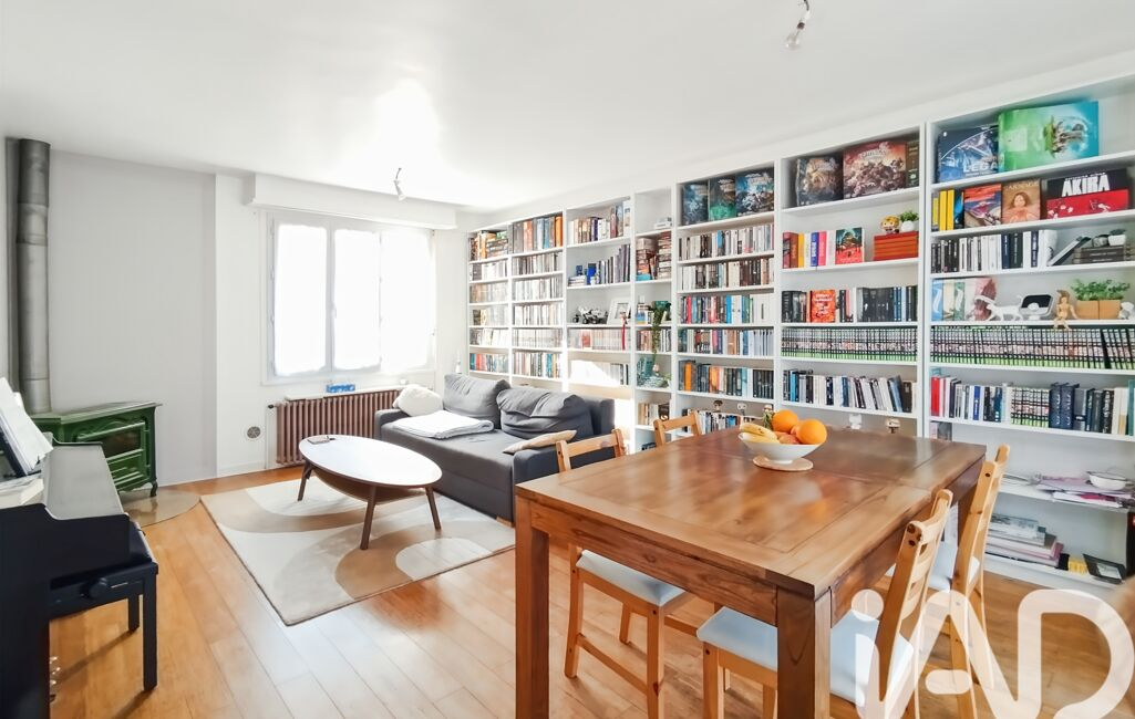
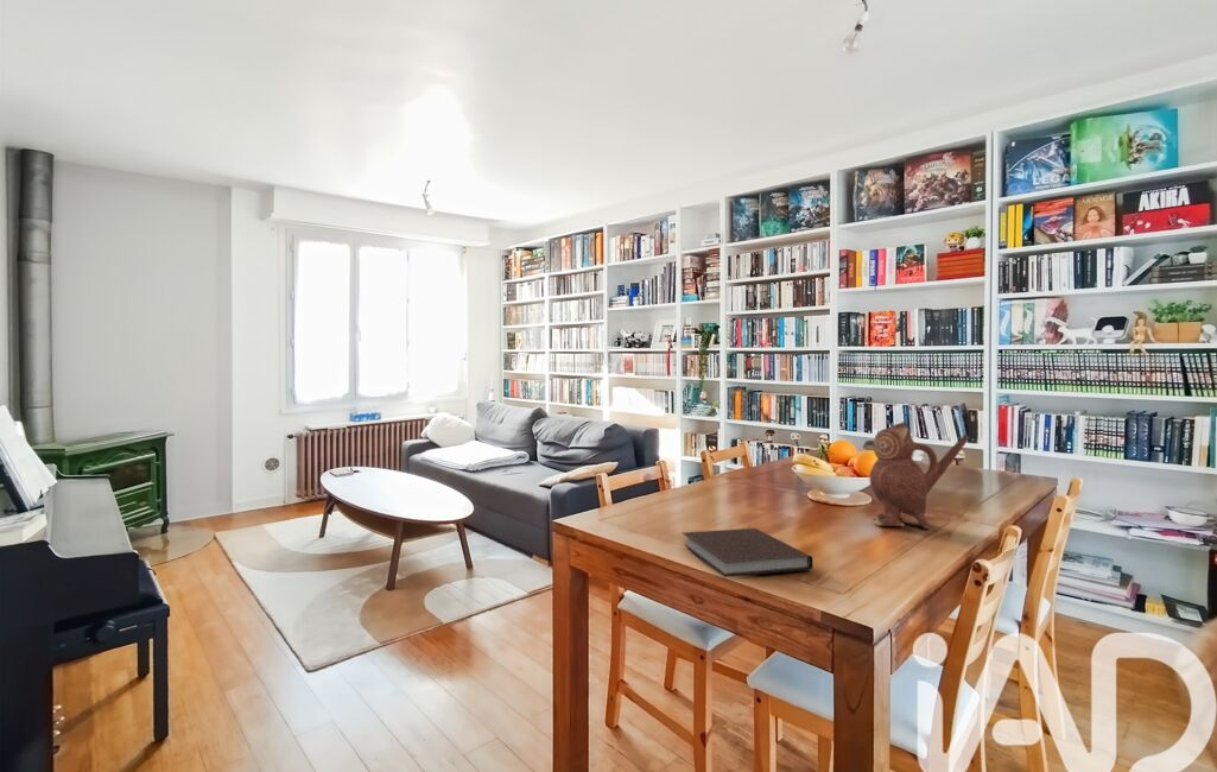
+ teapot (911, 473)
+ notebook (742, 549)
